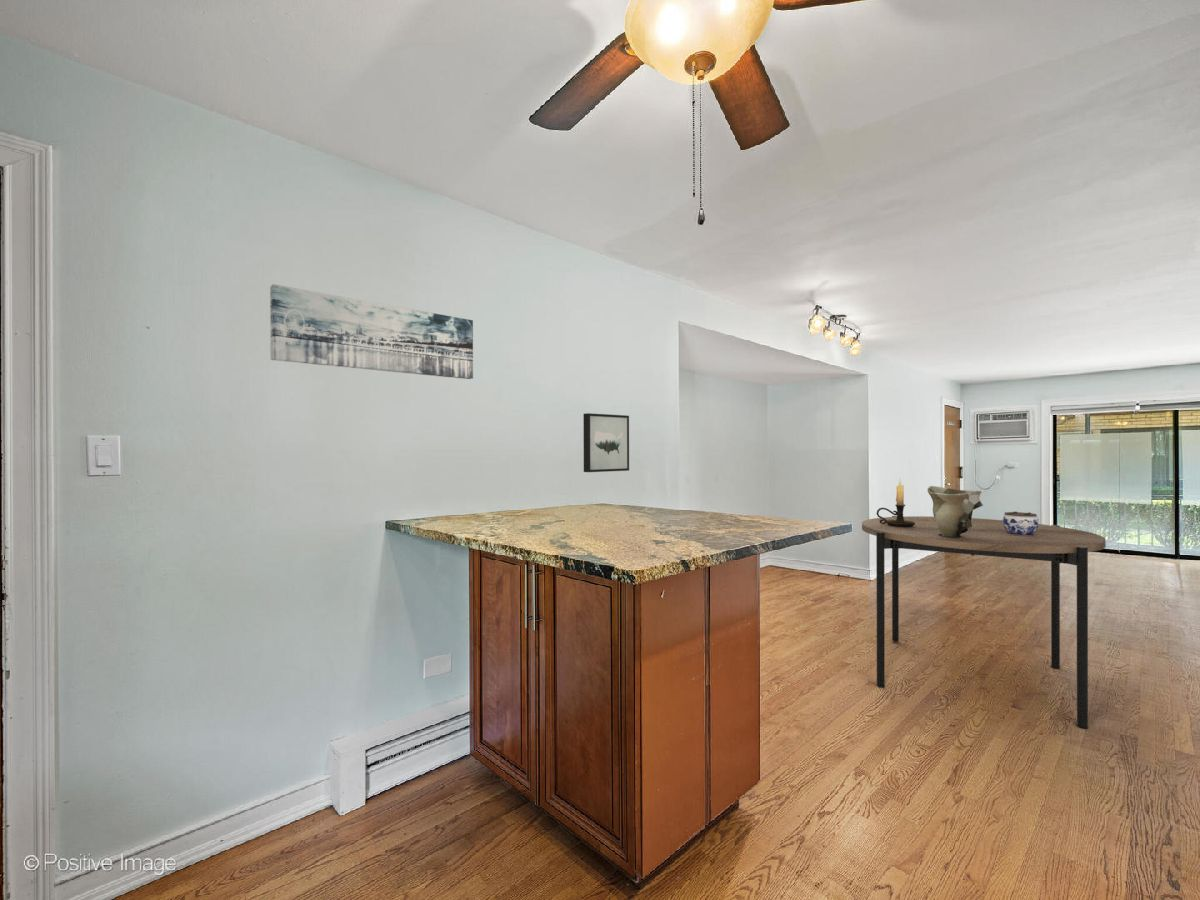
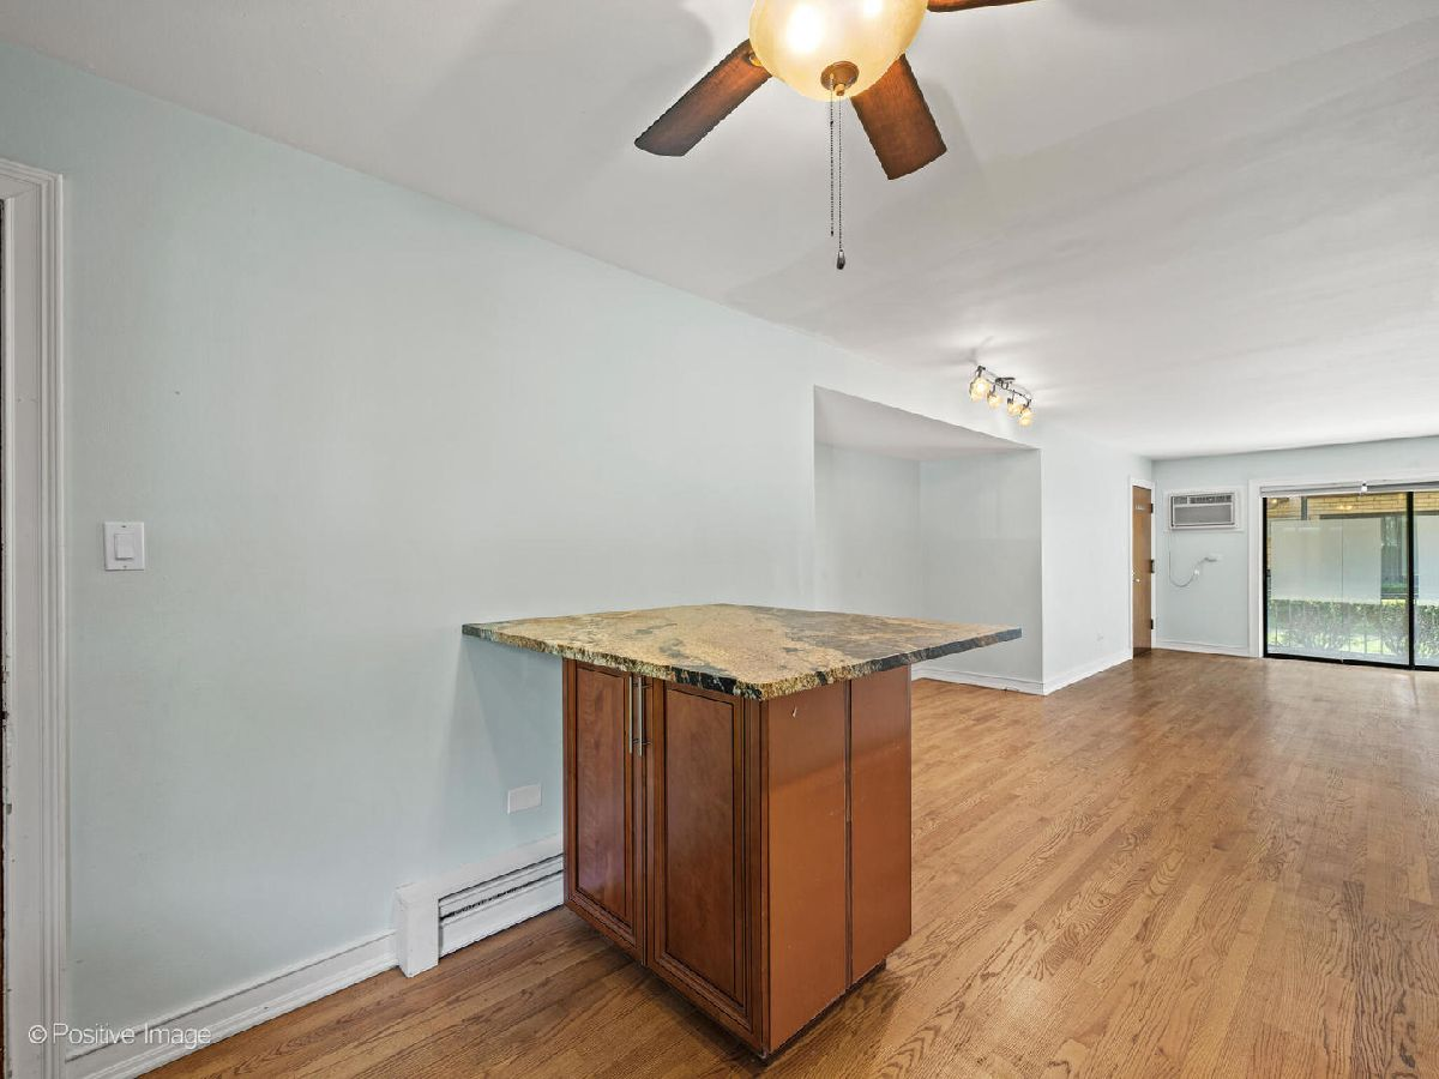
- dining table (972, 555)
- wall art (383, 337)
- candle holder (896, 500)
- vase (954, 511)
- wall art (607, 443)
- jar (1020, 522)
